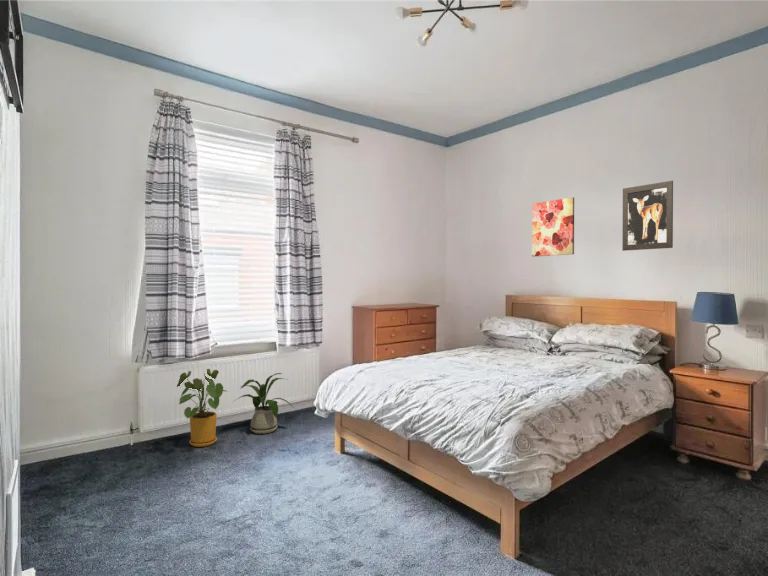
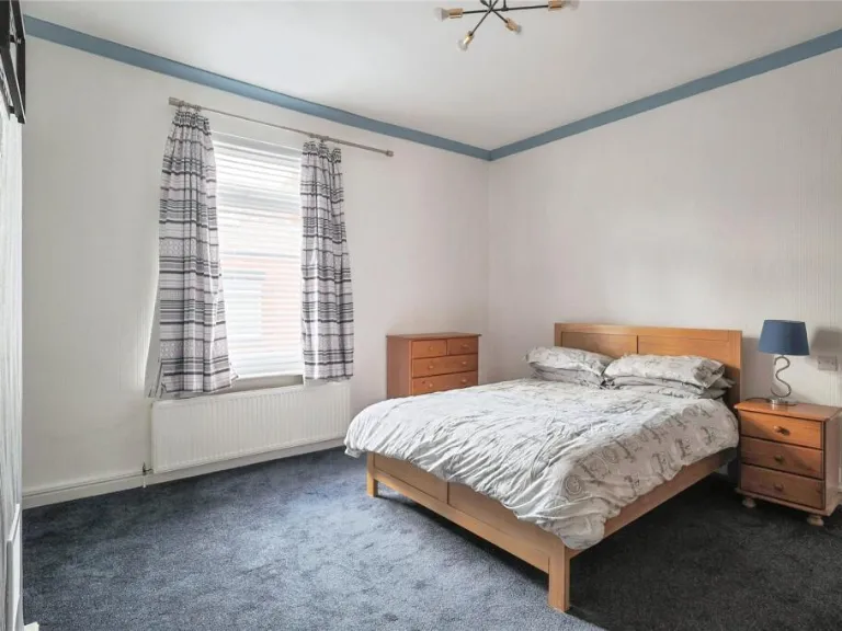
- wall art (646, 217)
- house plant (200, 407)
- wall art (552, 228)
- house plant (263, 399)
